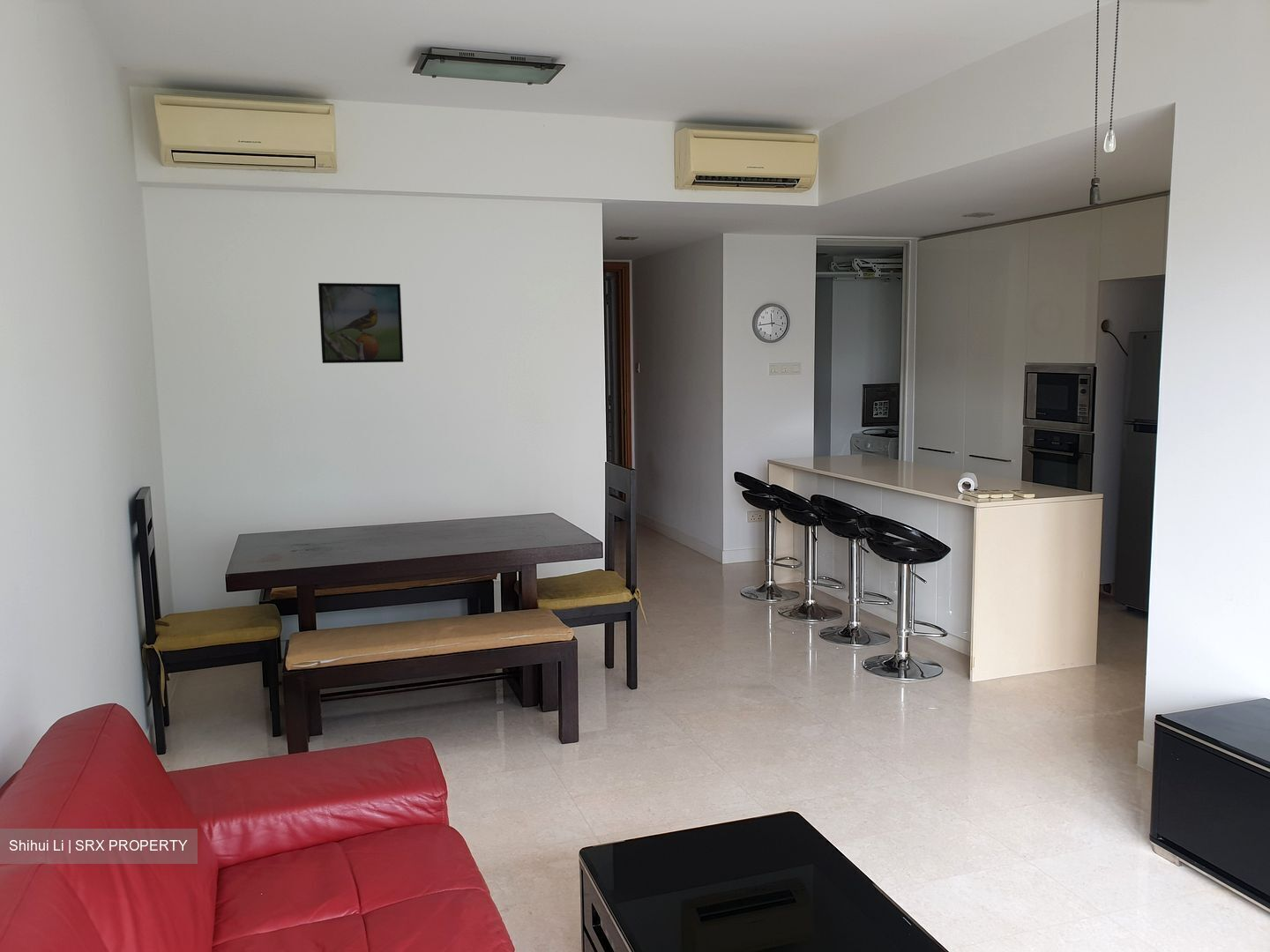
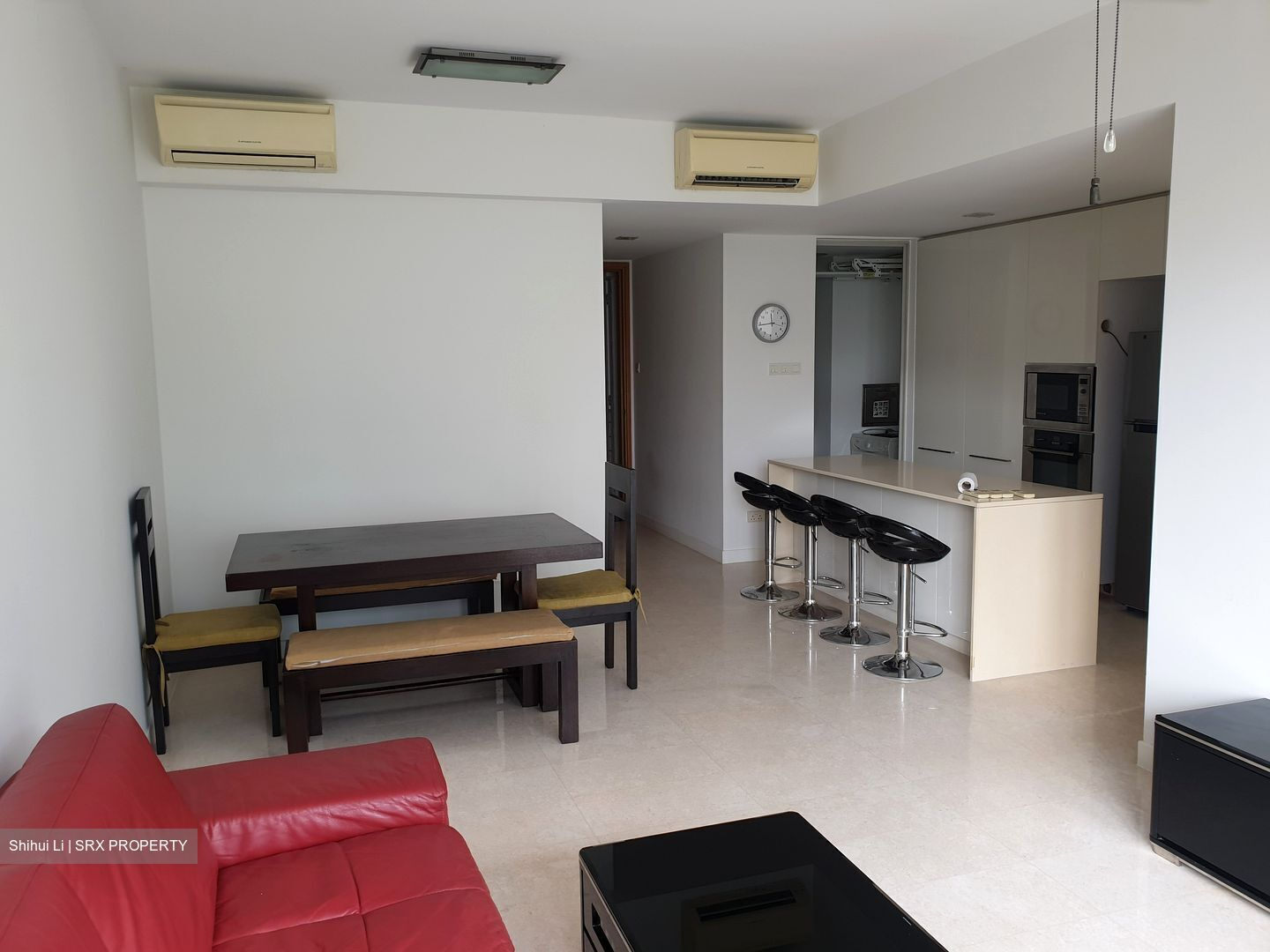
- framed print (361, 323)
